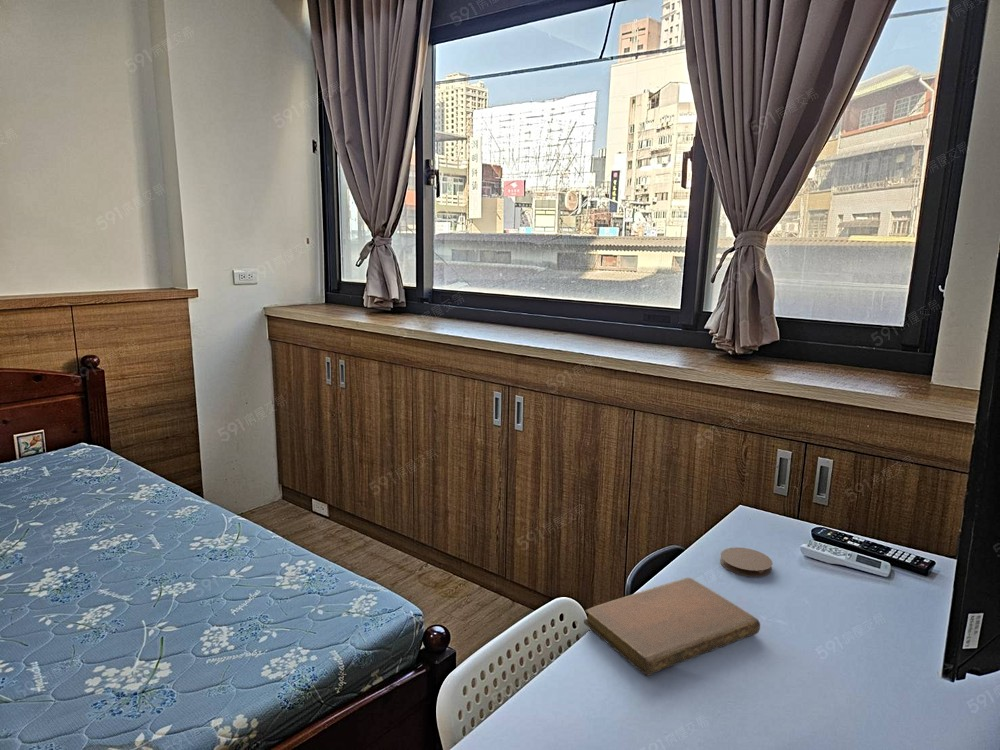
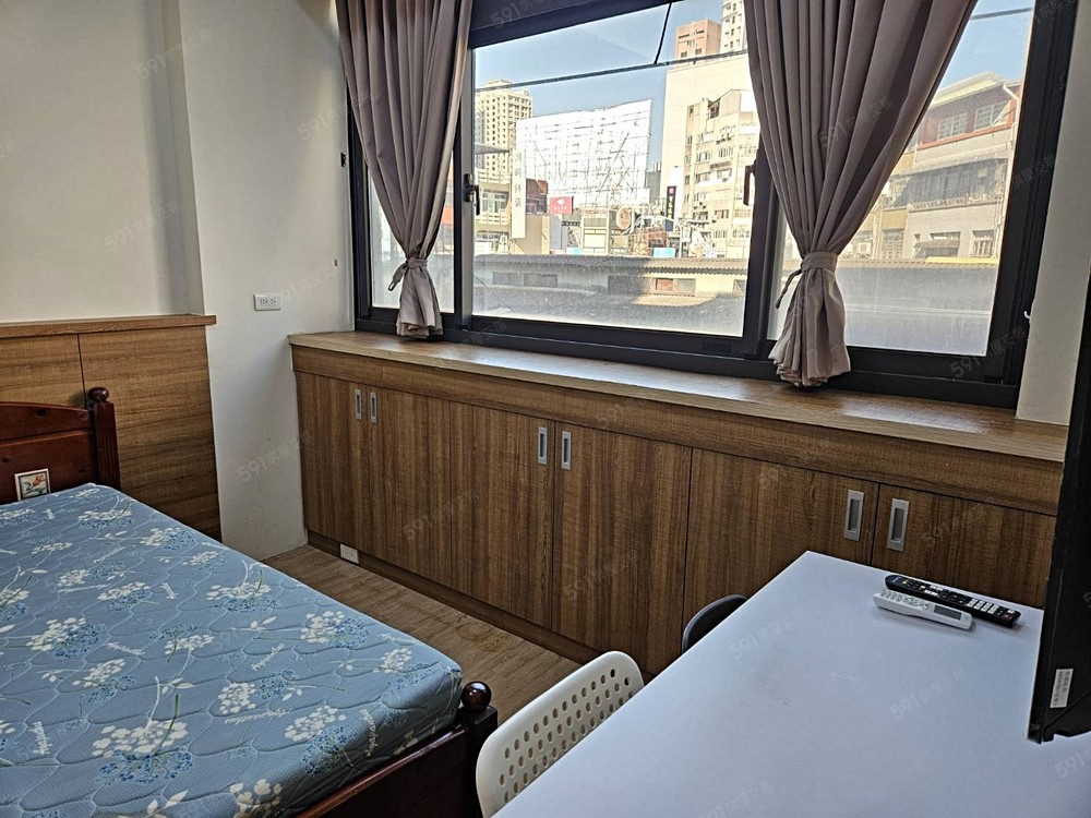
- notebook (671, 621)
- coaster (745, 561)
